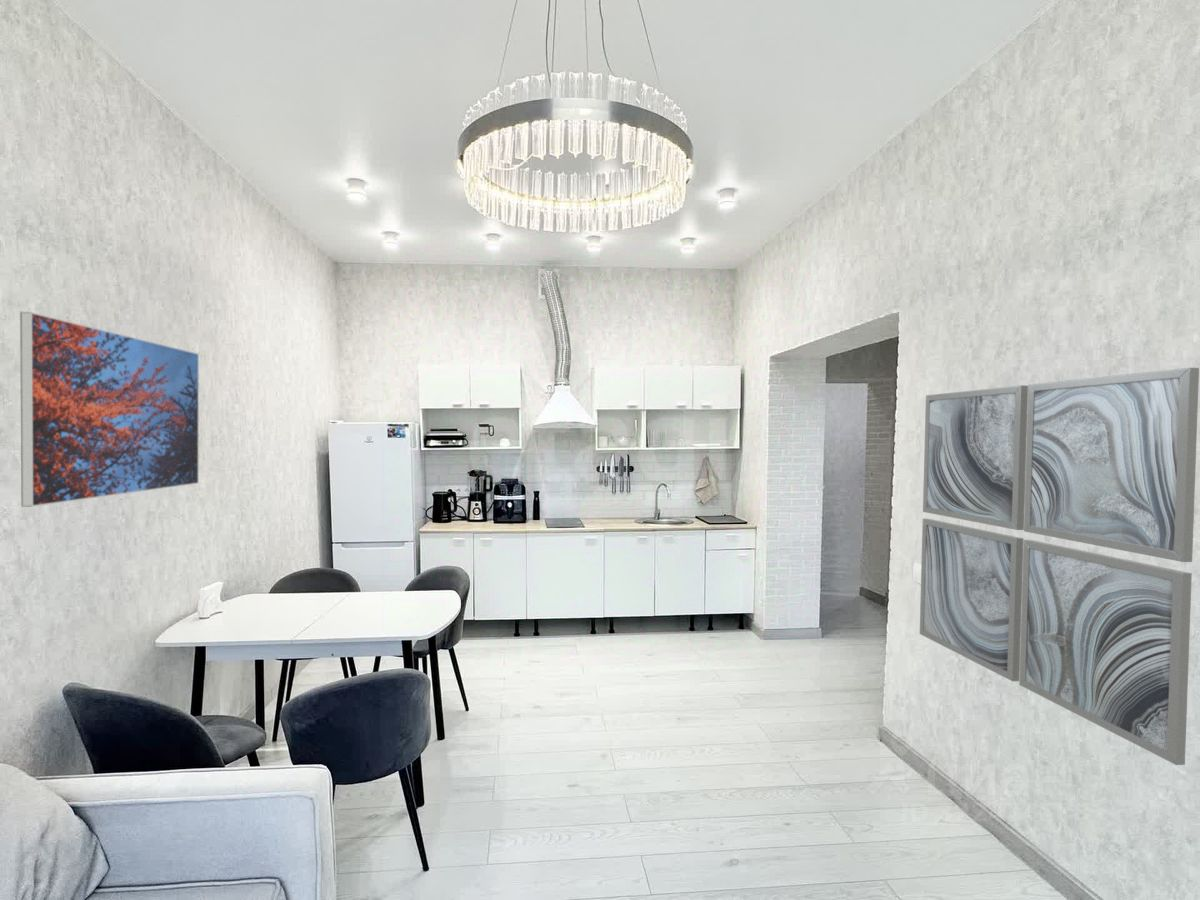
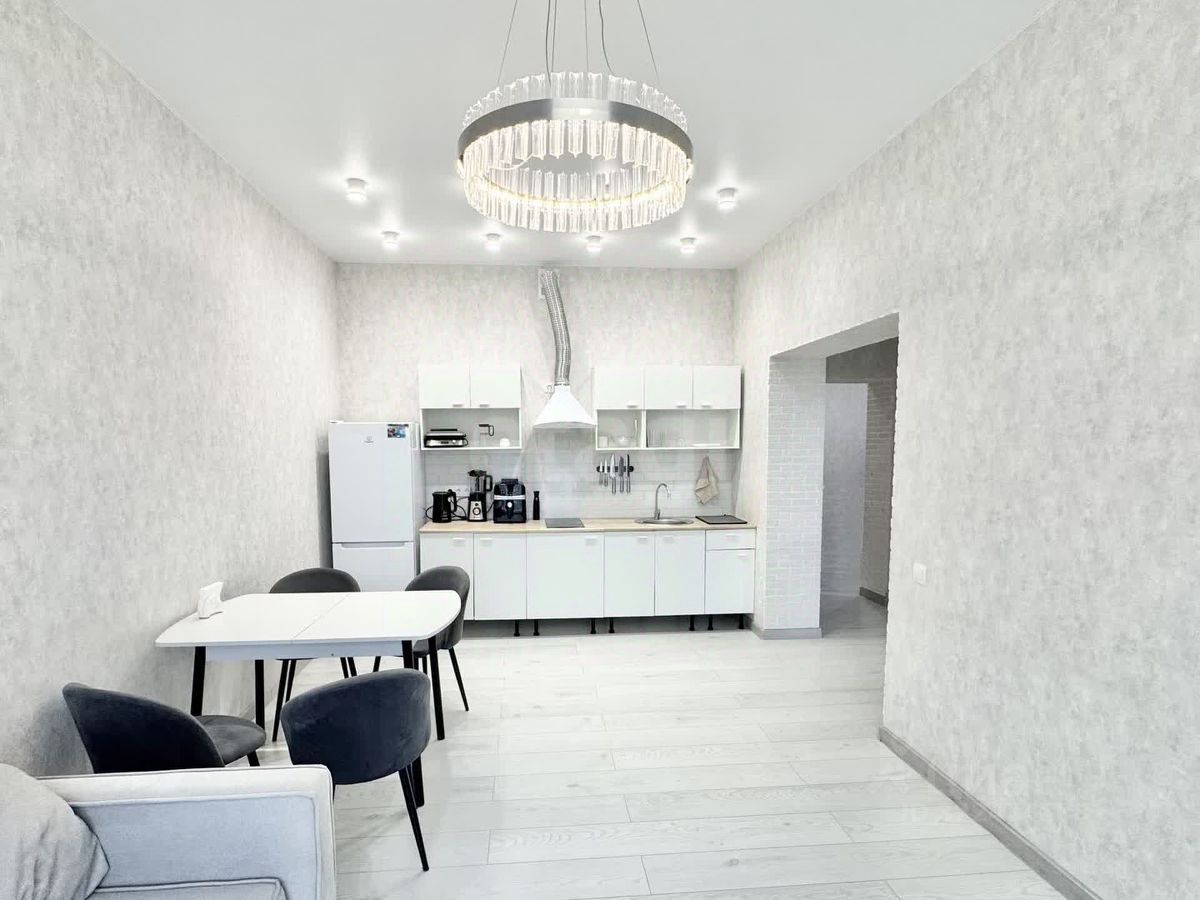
- wall art (1022, 538)
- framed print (127, 415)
